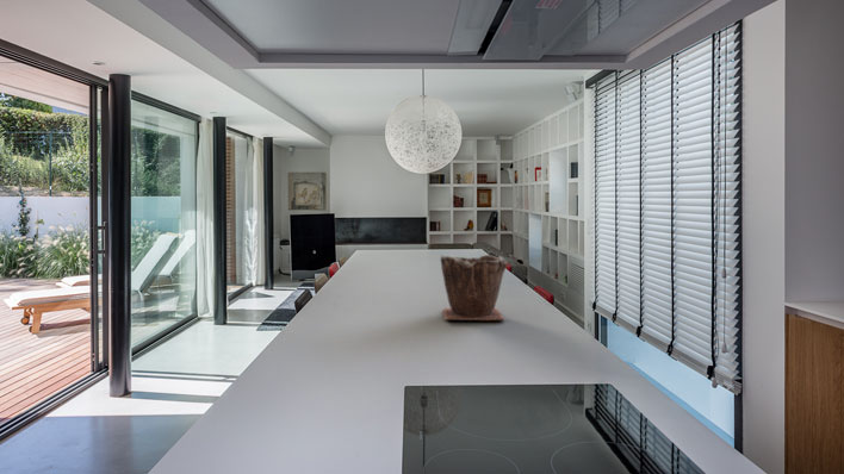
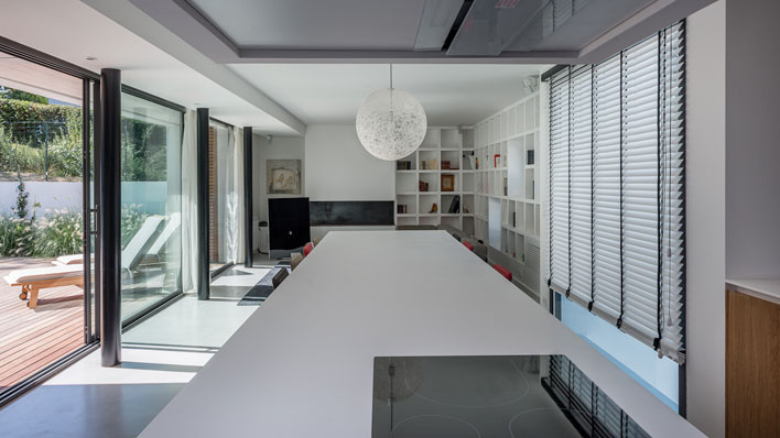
- plant pot (472, 285)
